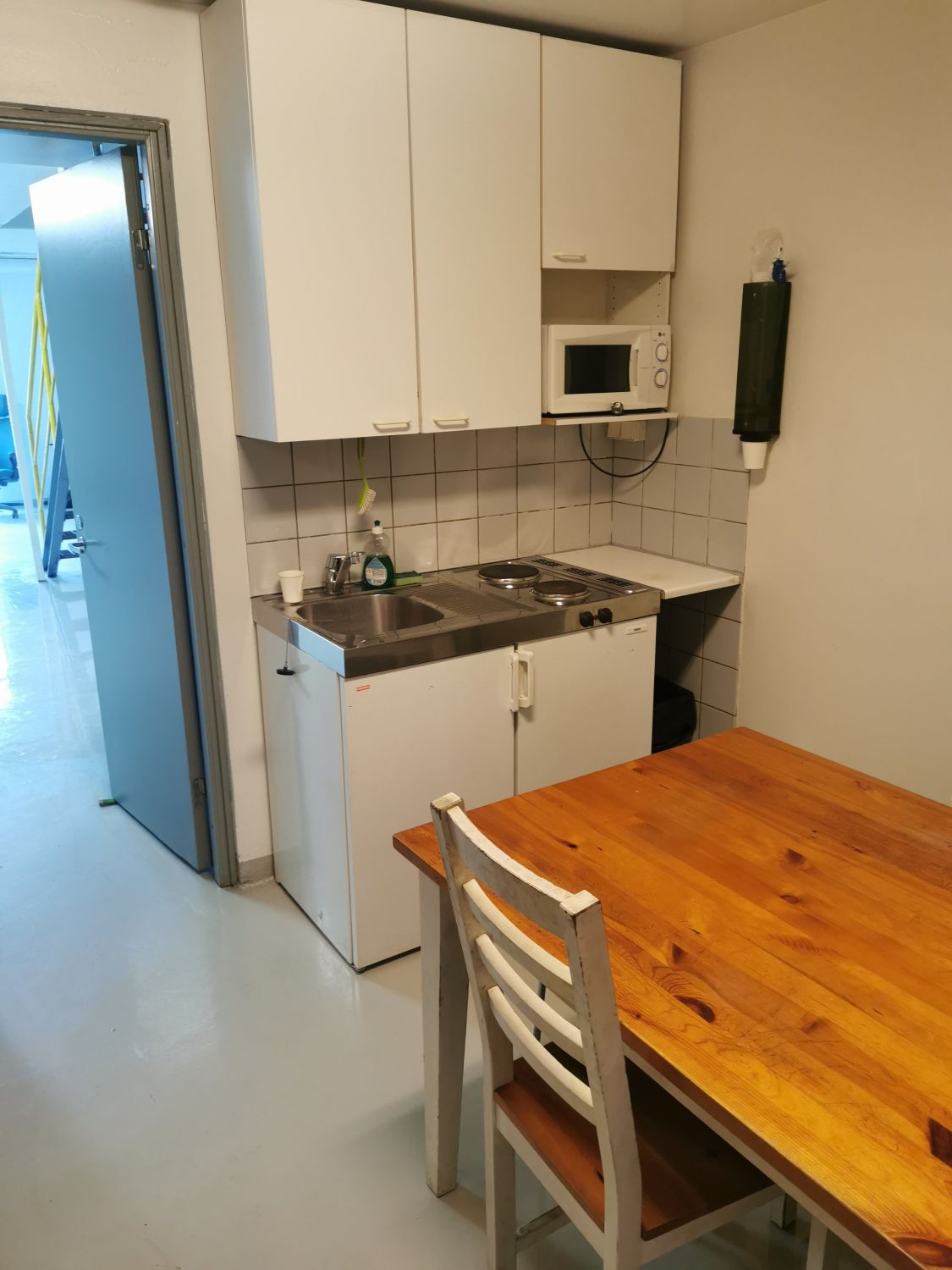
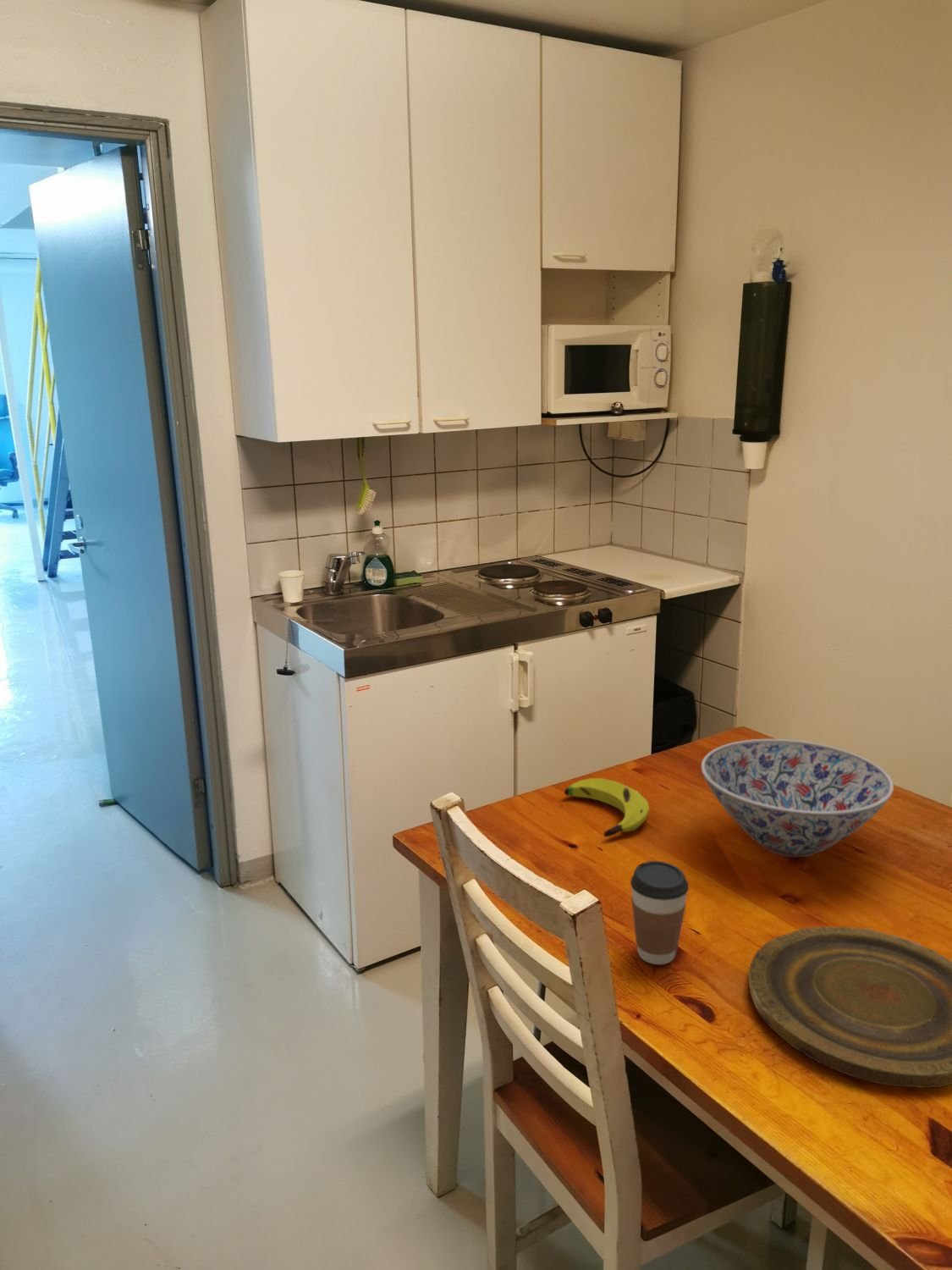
+ coffee cup (658, 914)
+ banana (602, 801)
+ plate (871, 997)
+ bowl (791, 809)
